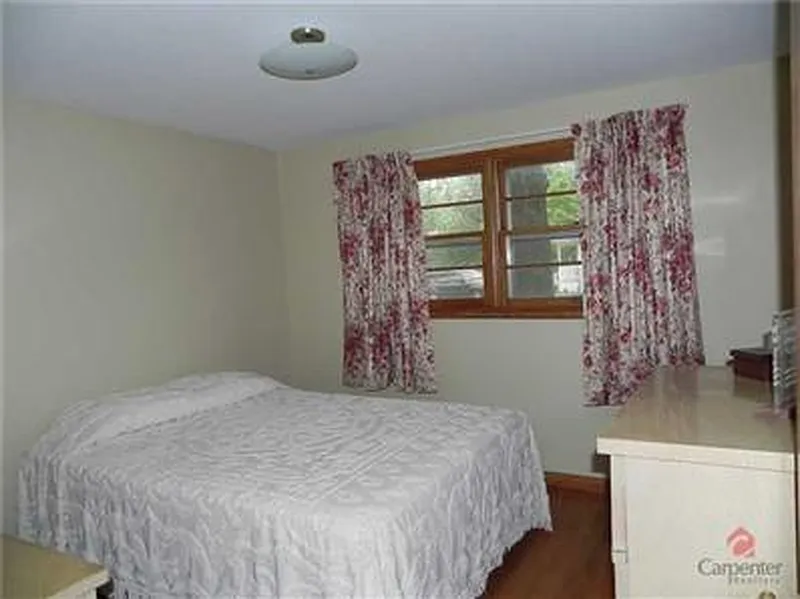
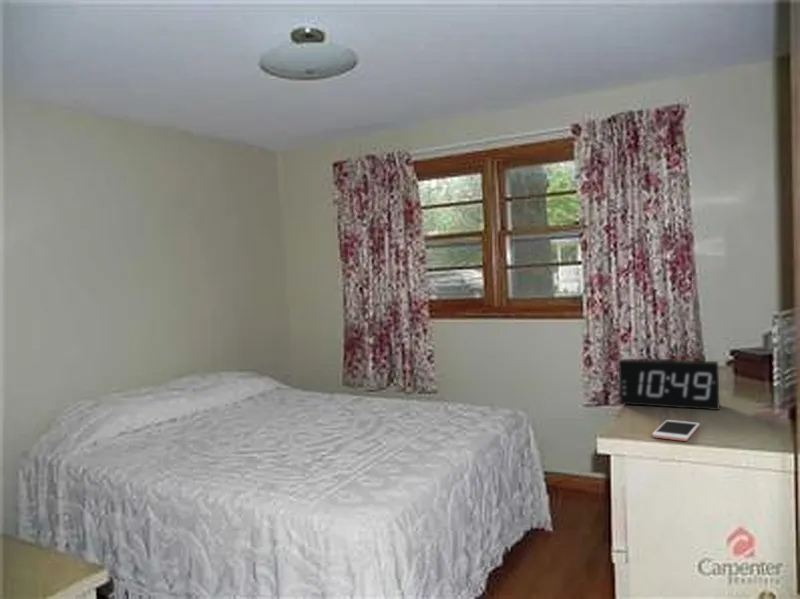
+ alarm clock (667, 381)
+ cell phone (676, 429)
